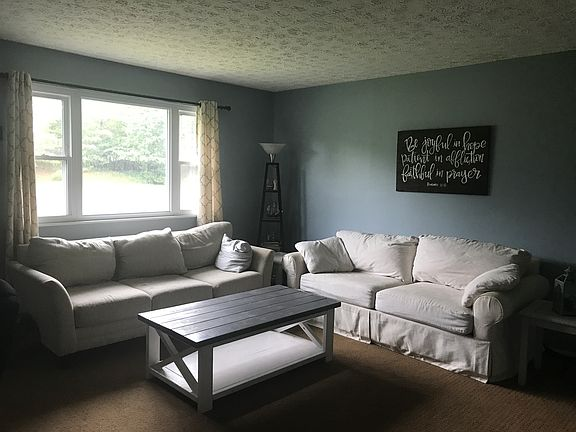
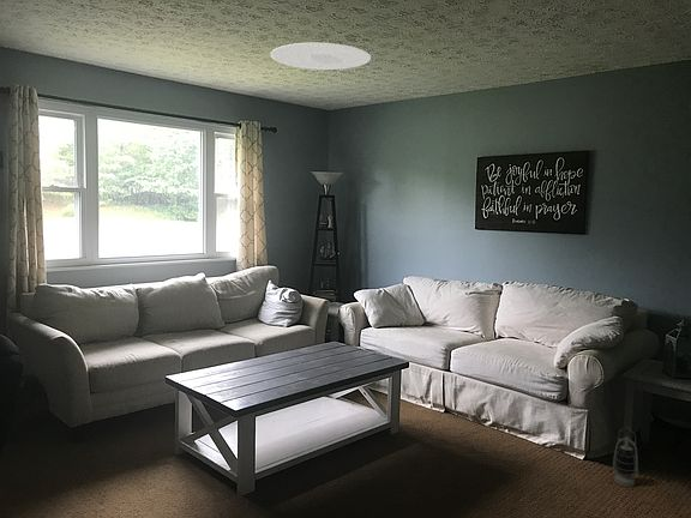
+ ceiling light (320, 52)
+ lantern (625, 454)
